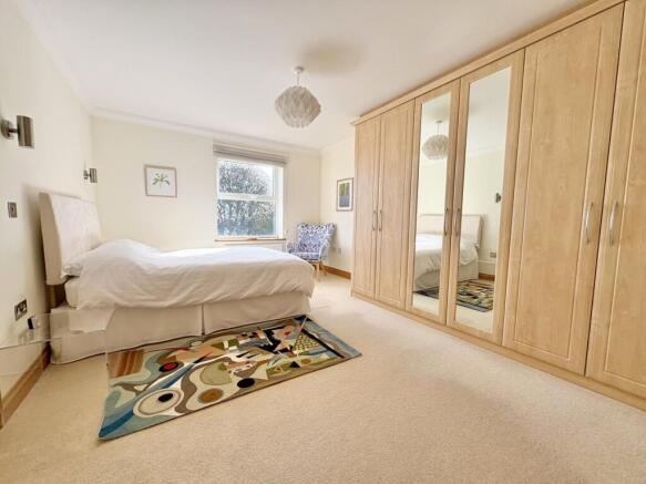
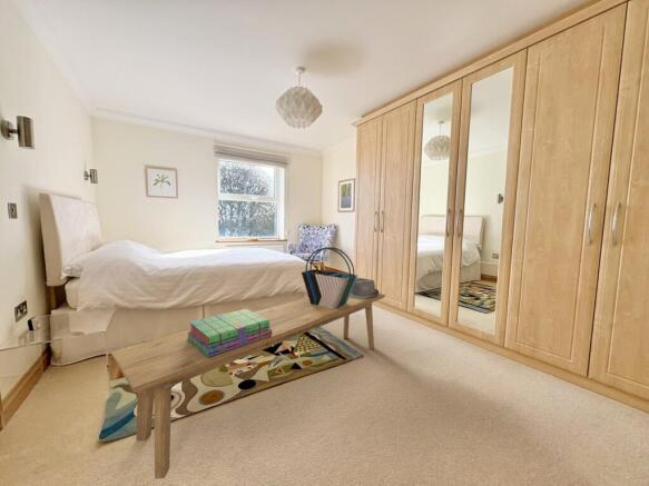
+ bench (286, 339)
+ stack of books (229, 328)
+ fedora (363, 286)
+ tote bag (328, 275)
